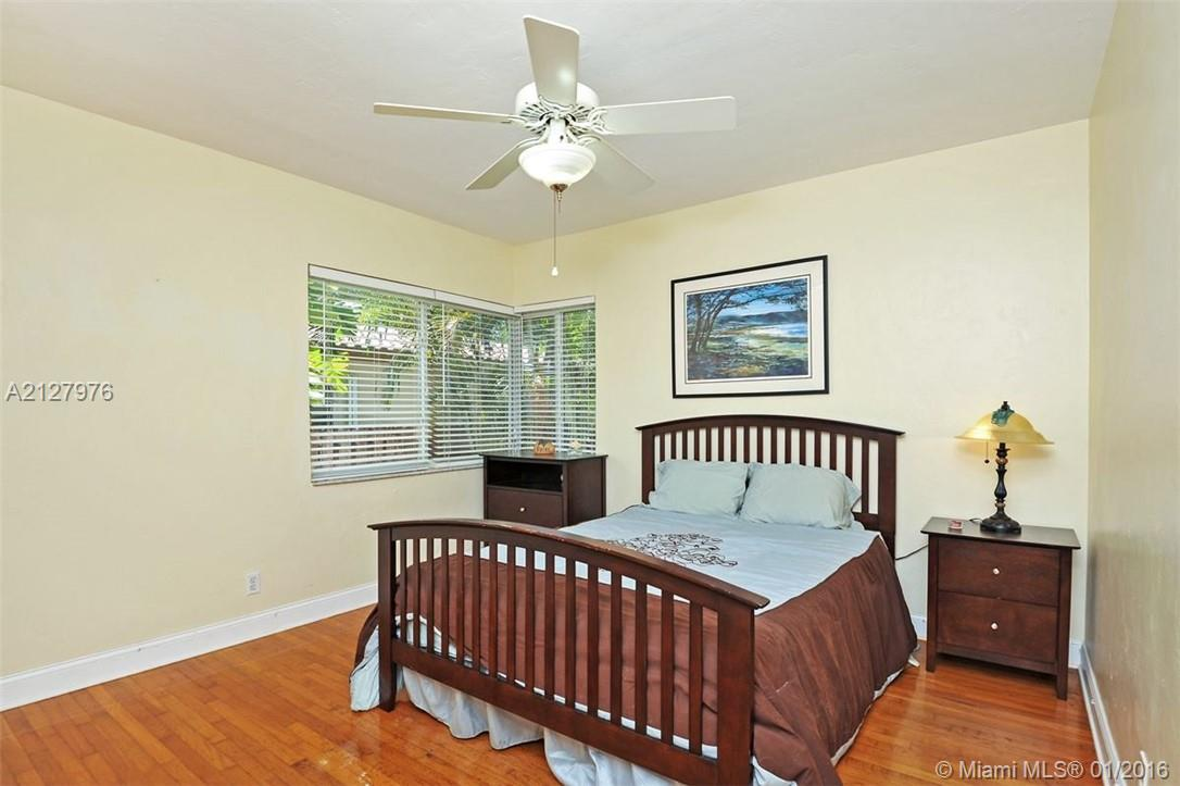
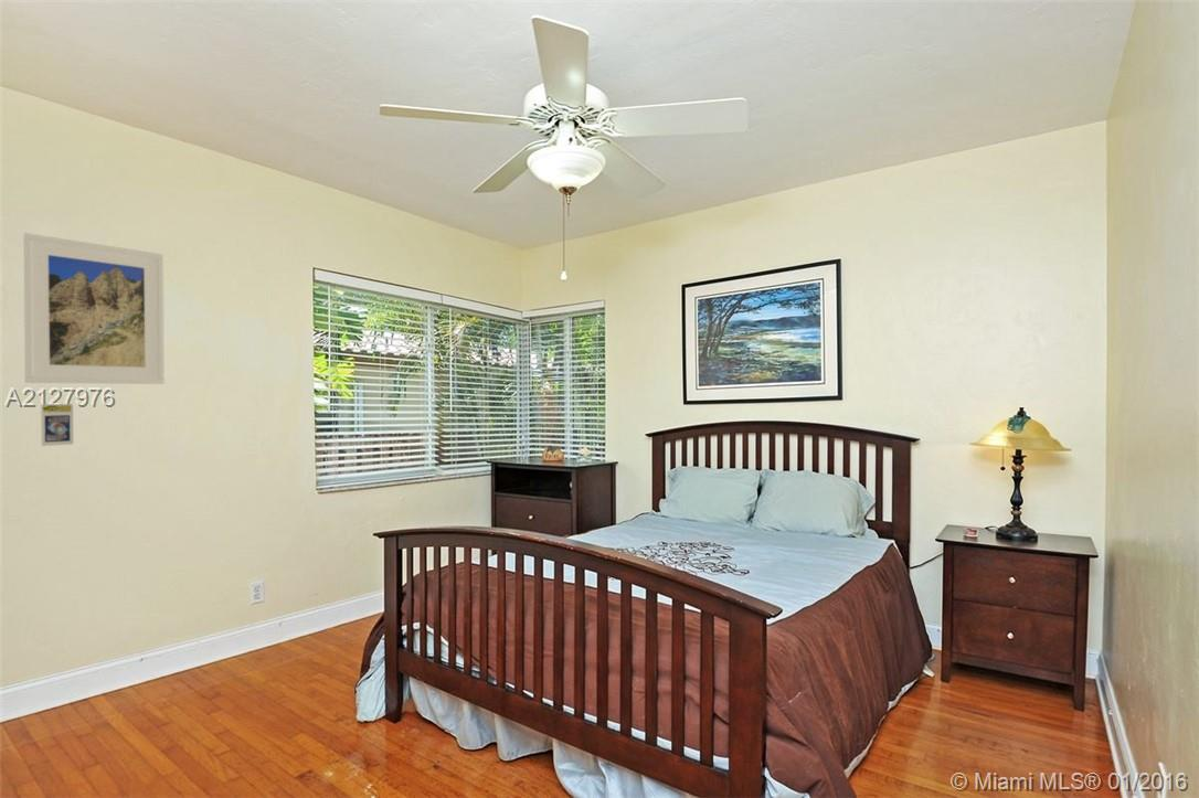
+ trading card display case (57, 424)
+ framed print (98, 313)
